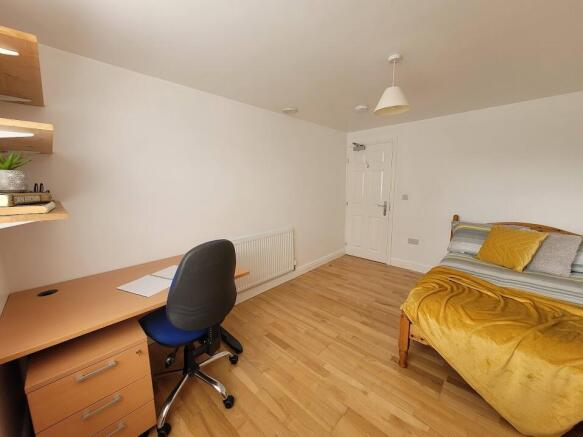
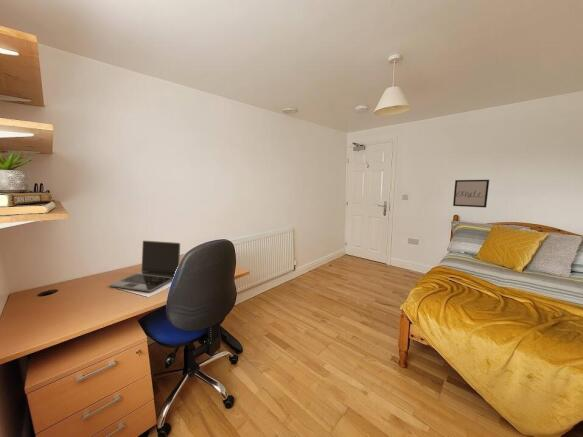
+ laptop (146, 263)
+ wall art (470, 193)
